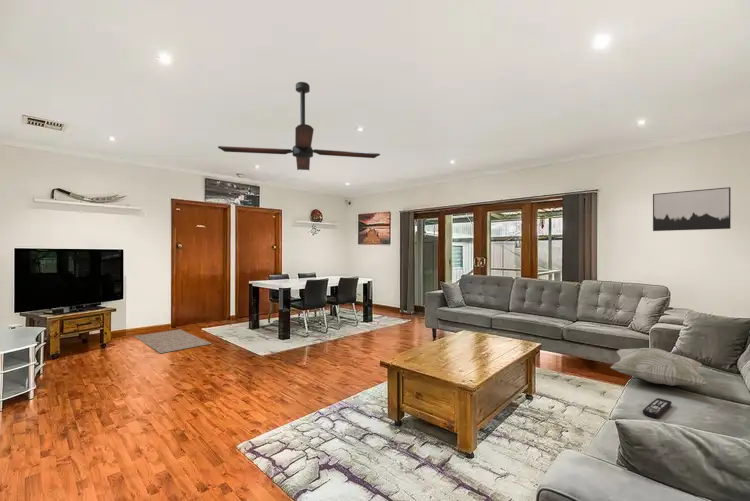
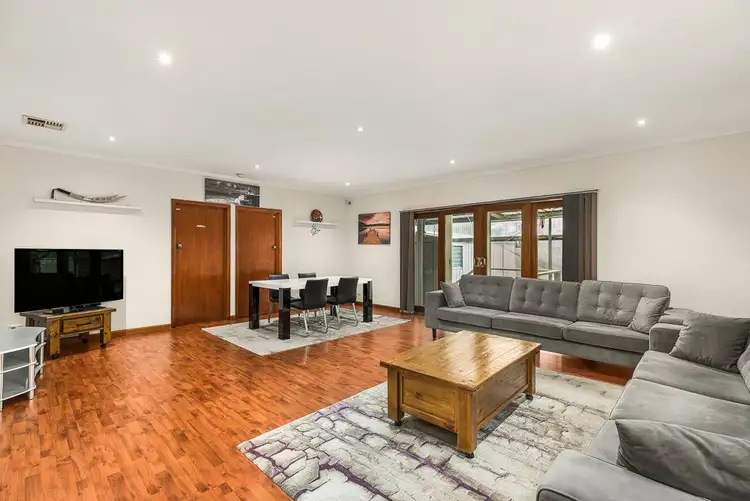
- decorative pillow (656, 365)
- rug (171, 339)
- remote control (657, 407)
- wall art (689, 210)
- ceiling fan (302, 121)
